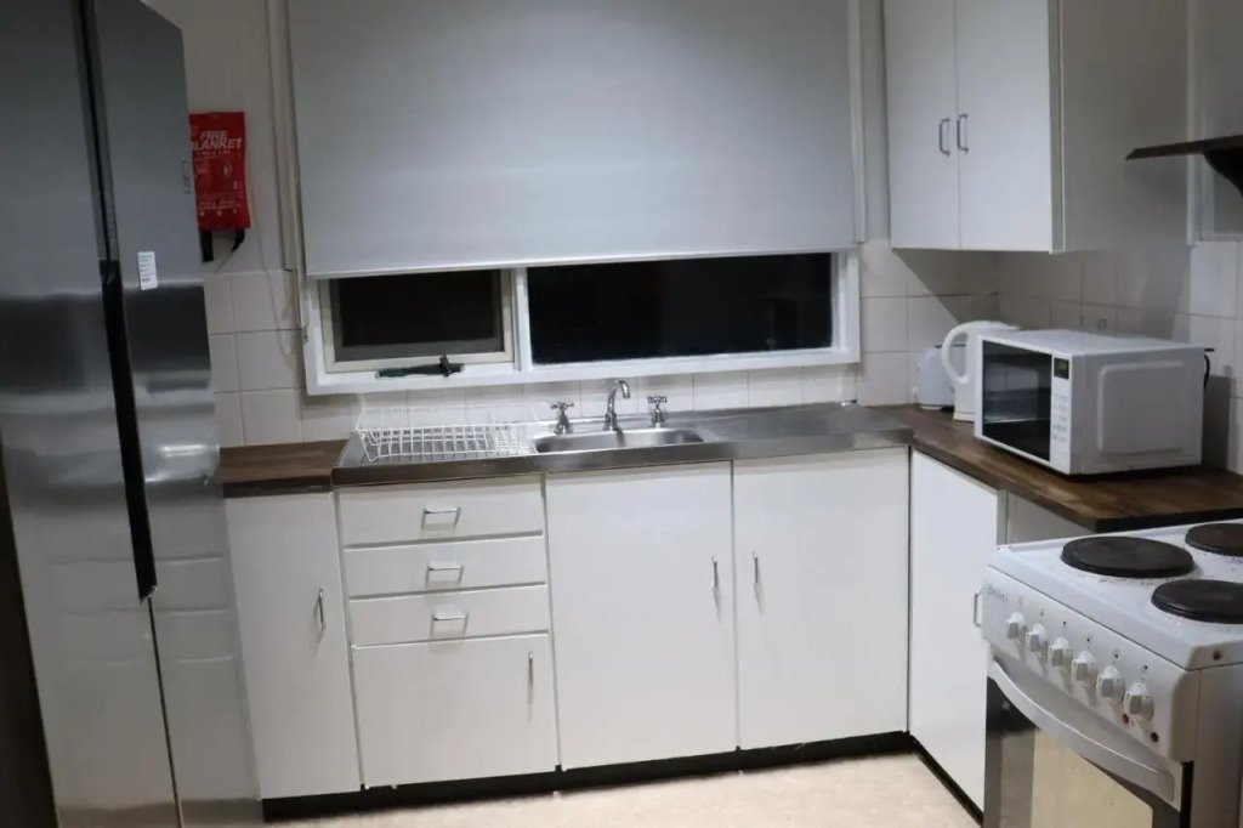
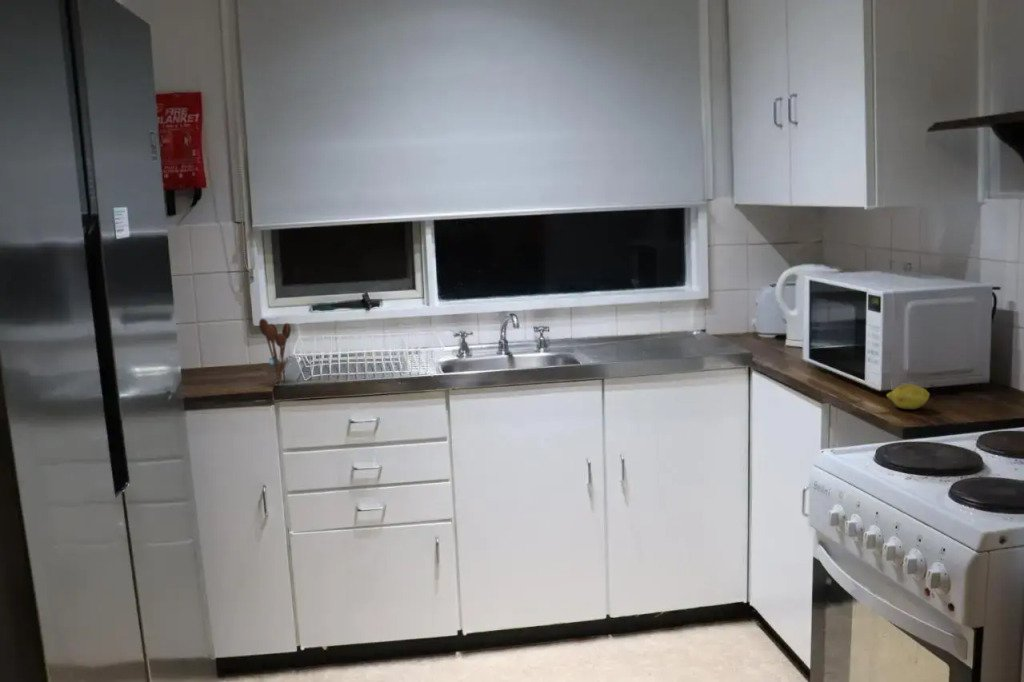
+ fruit (907, 396)
+ utensil holder (275, 349)
